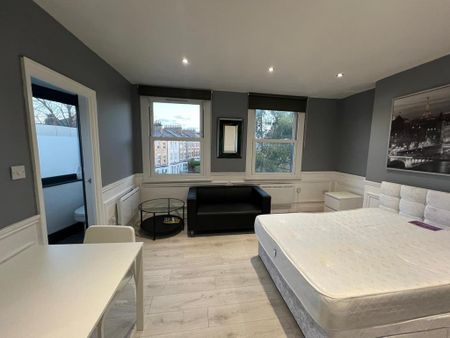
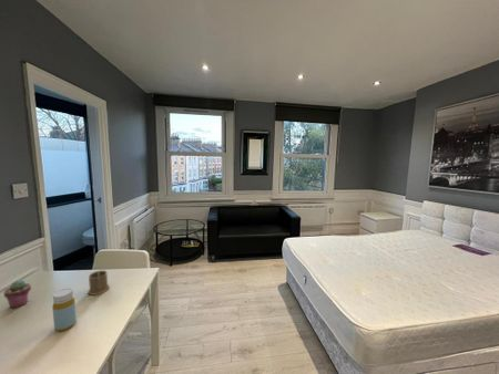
+ potted succulent (18, 292)
+ bottle (64, 309)
+ mug (98, 280)
